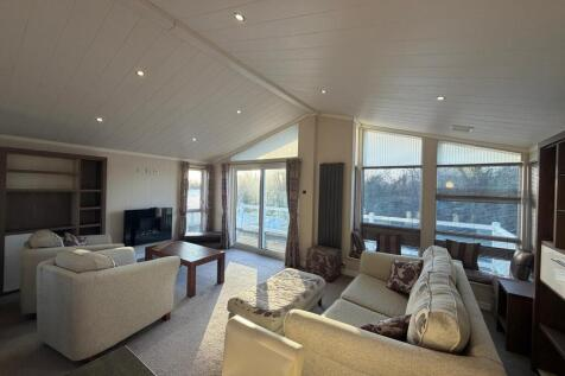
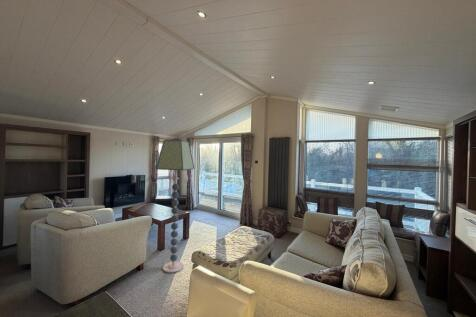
+ floor lamp (175, 203)
